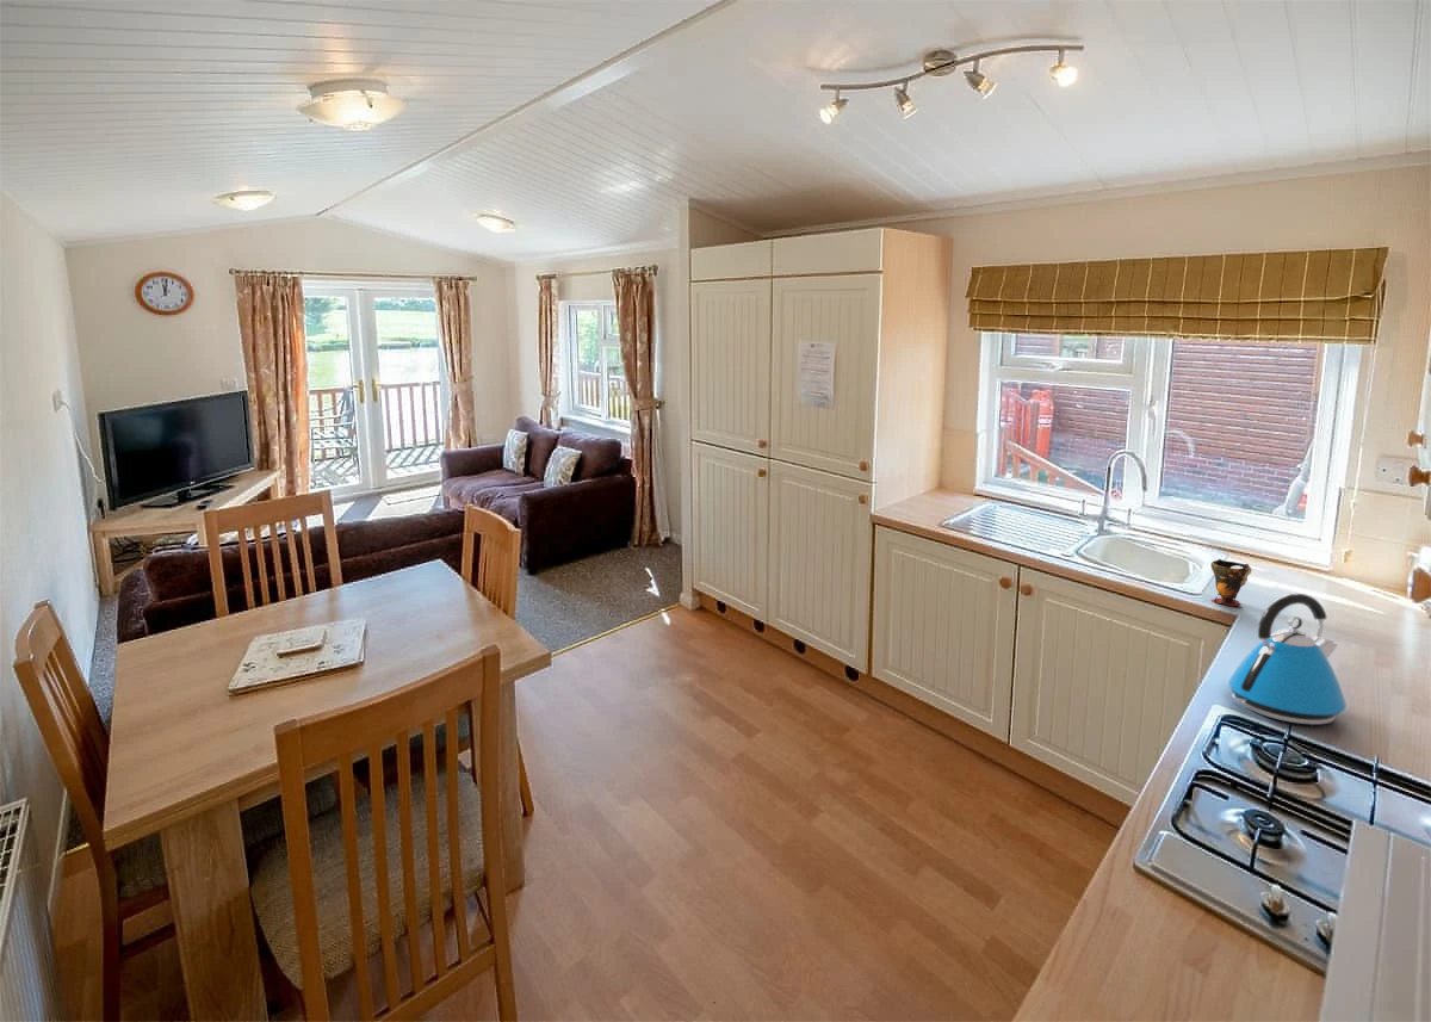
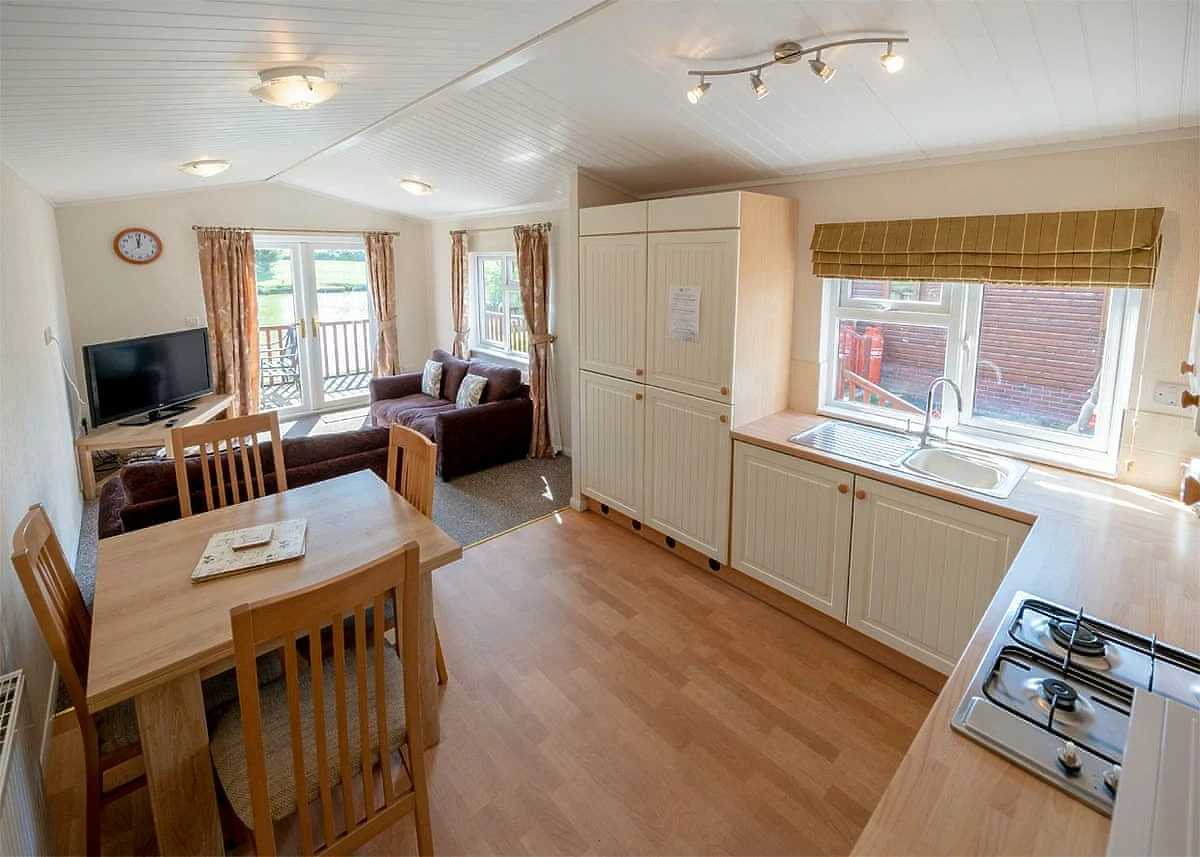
- kettle (1288, 650)
- cup (1228, 582)
